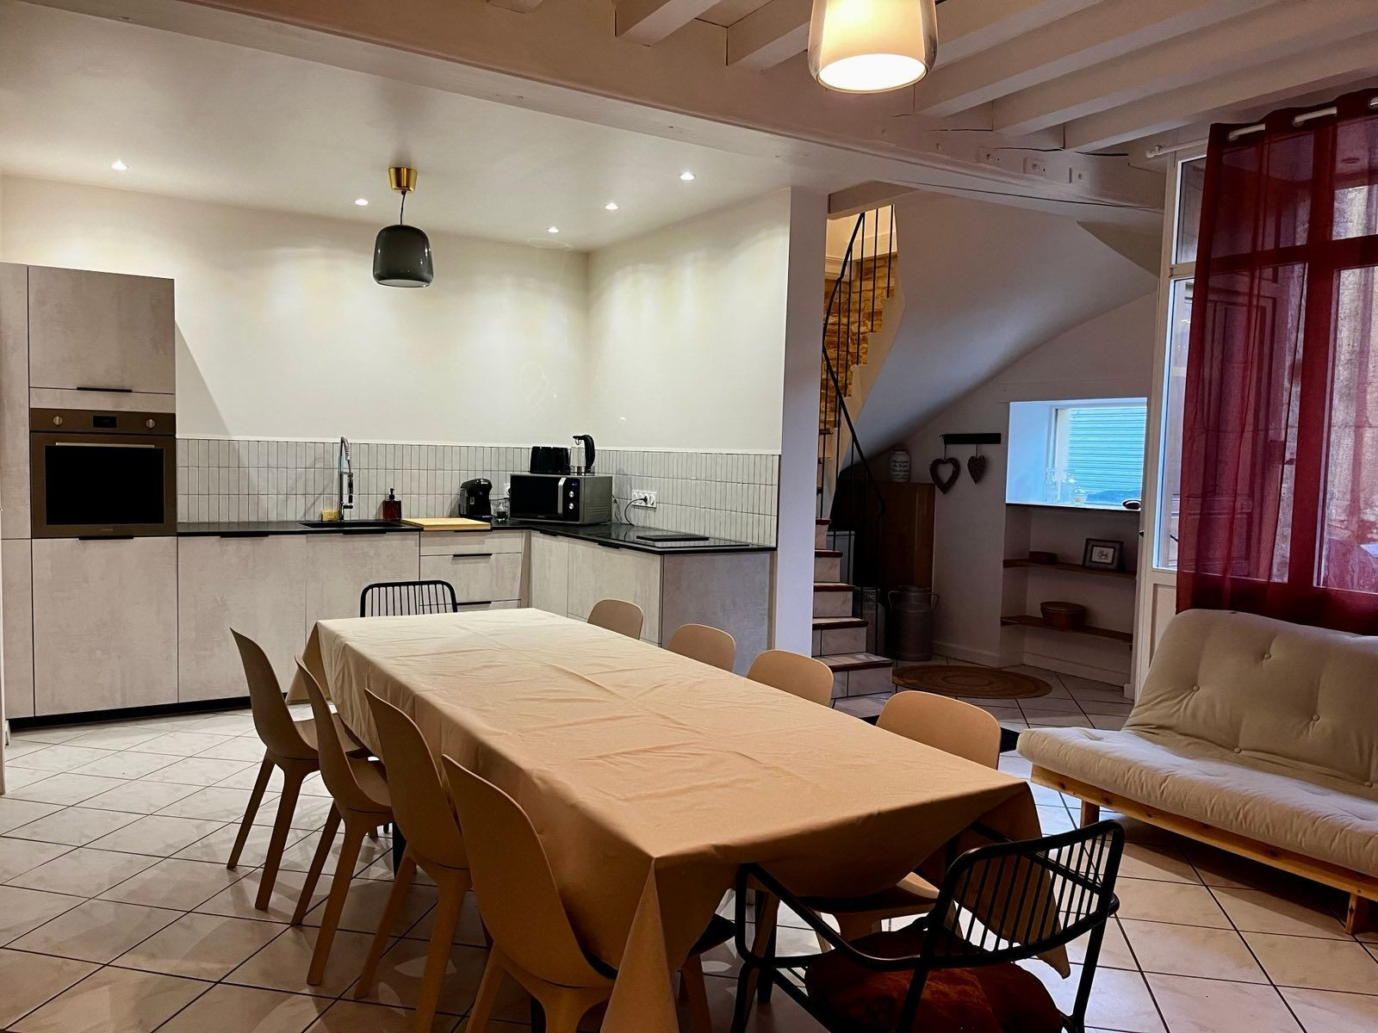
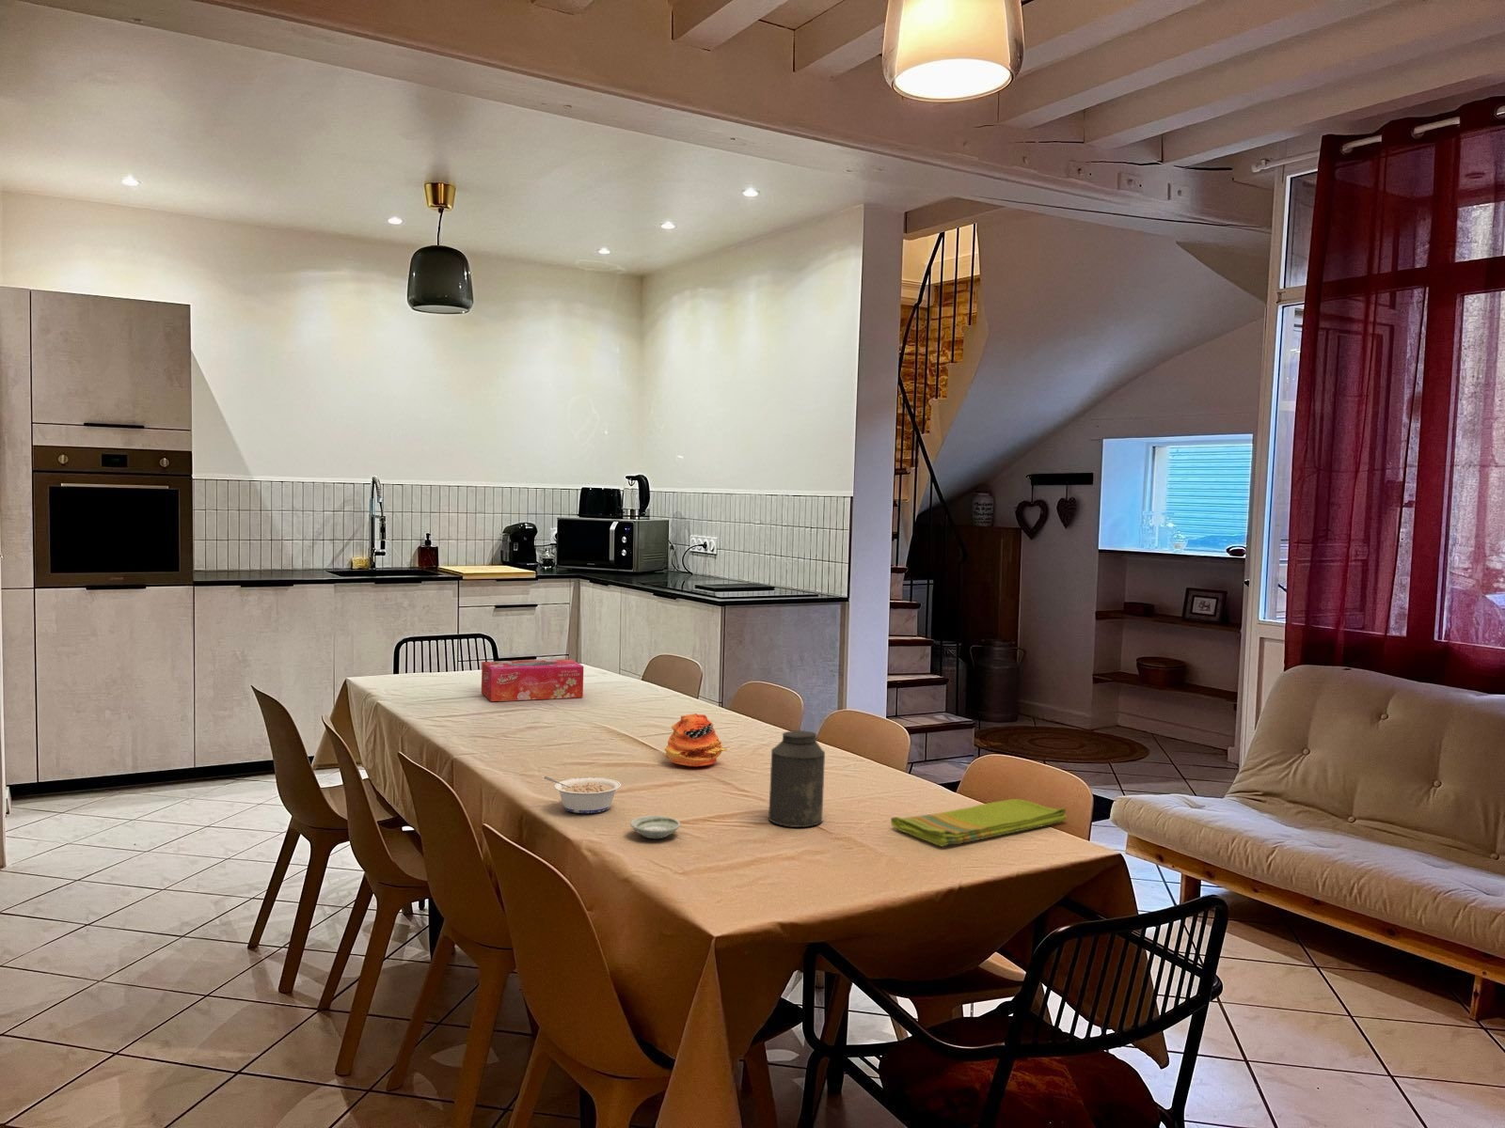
+ legume (584, 794)
+ dish towel (979, 816)
+ flower (696, 738)
+ canister (796, 775)
+ tissue box (531, 679)
+ saucer (654, 828)
